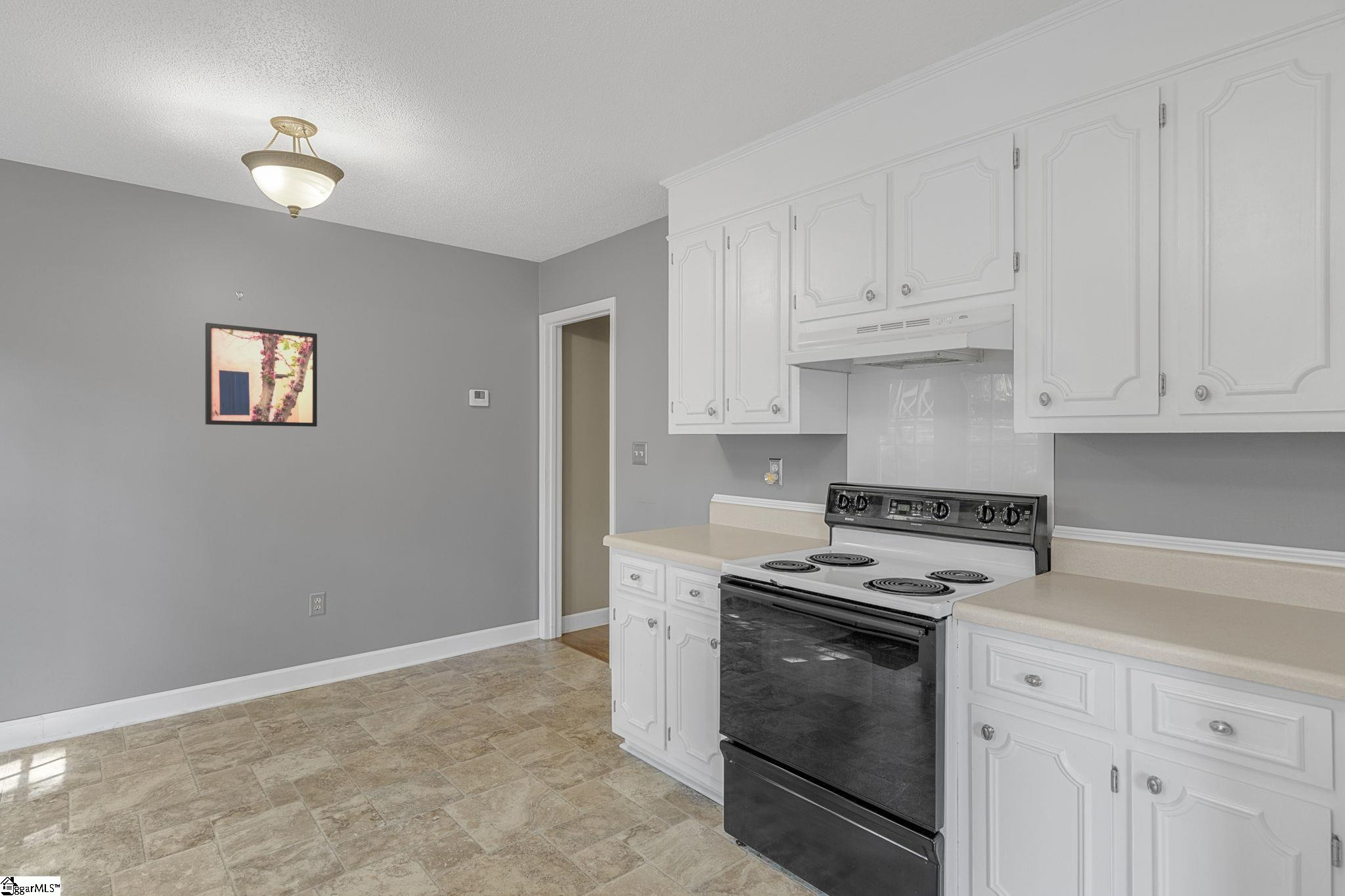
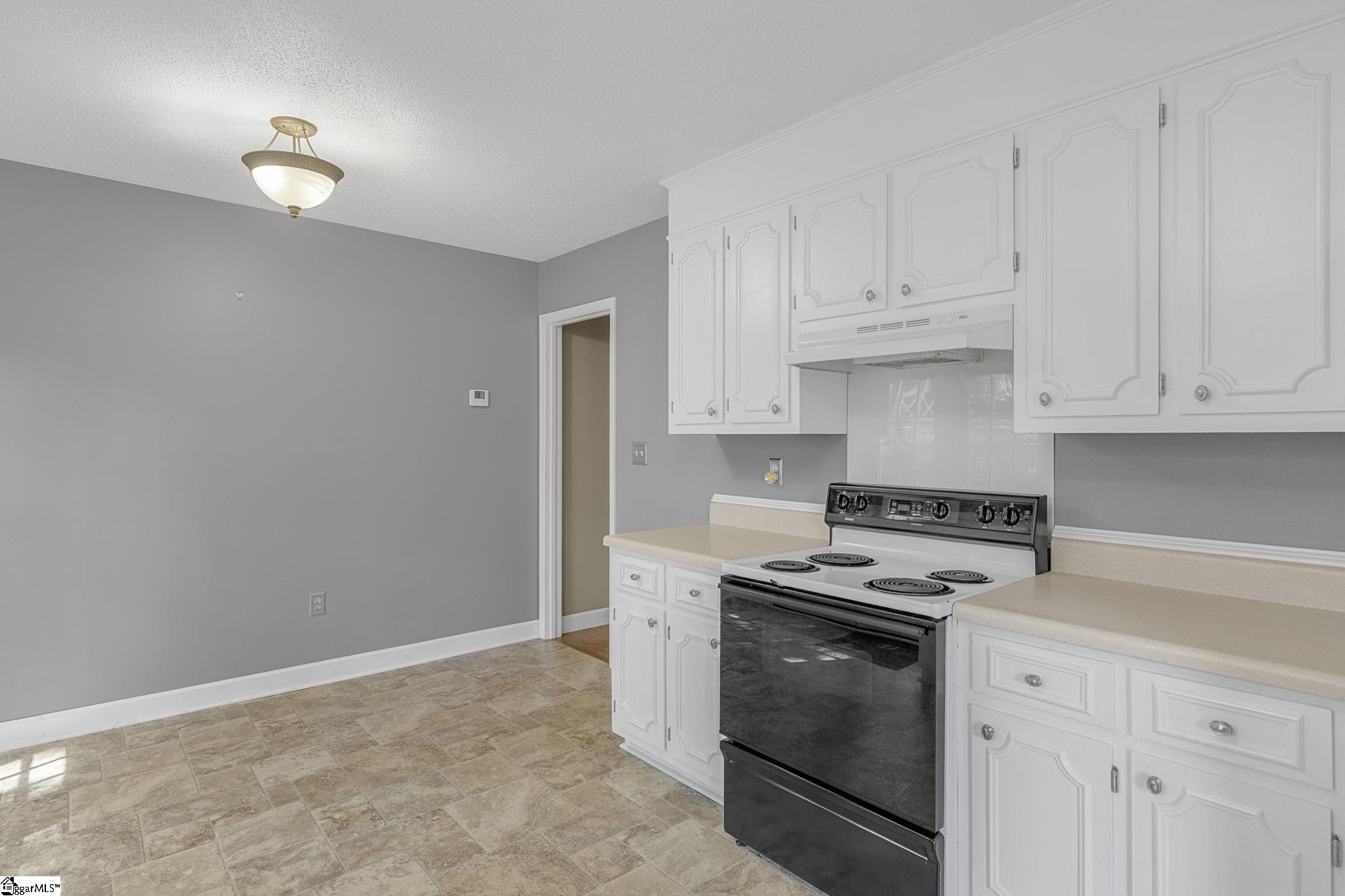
- wall art (263, 377)
